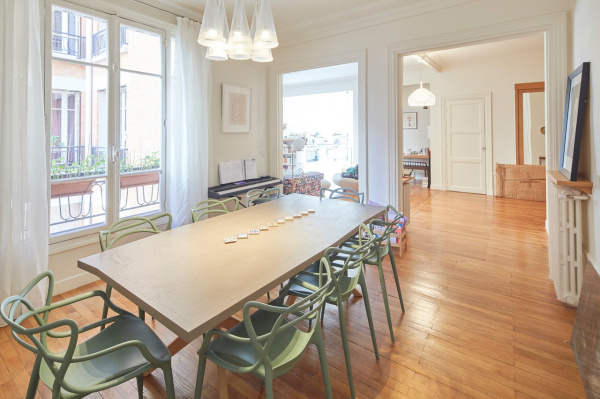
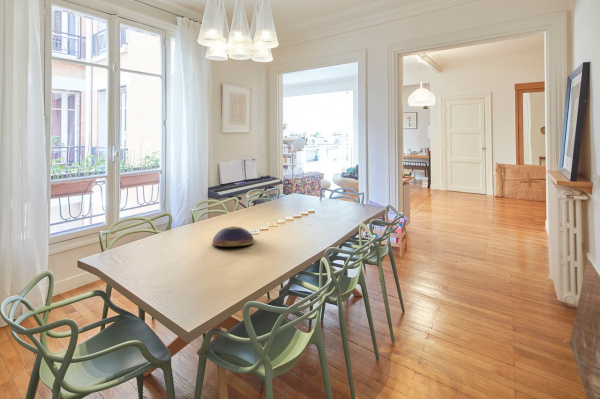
+ decorative bowl (233, 234)
